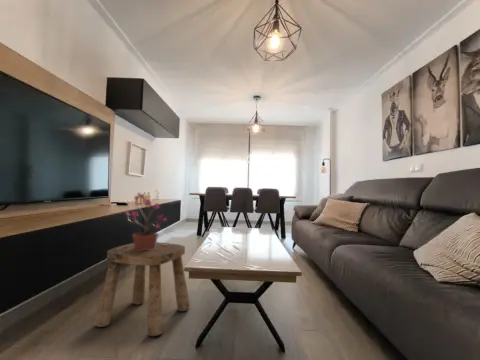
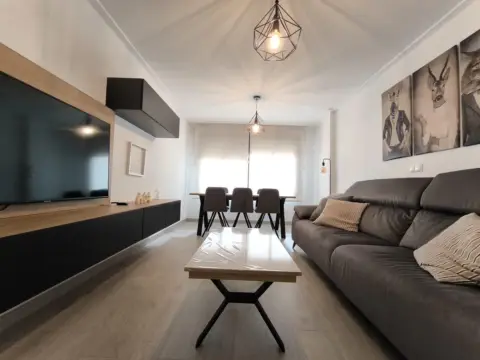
- stool (144, 282)
- potted plant (147, 220)
